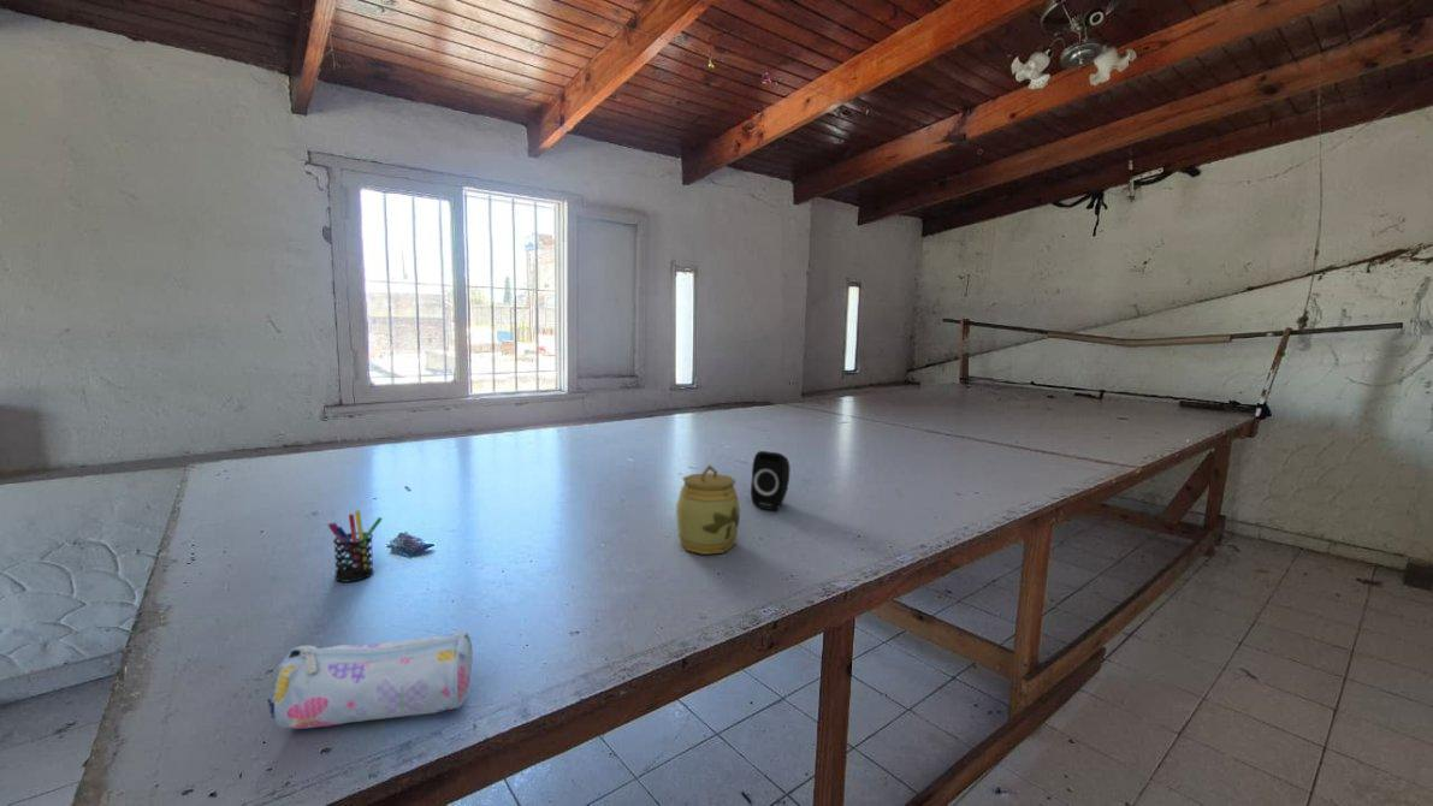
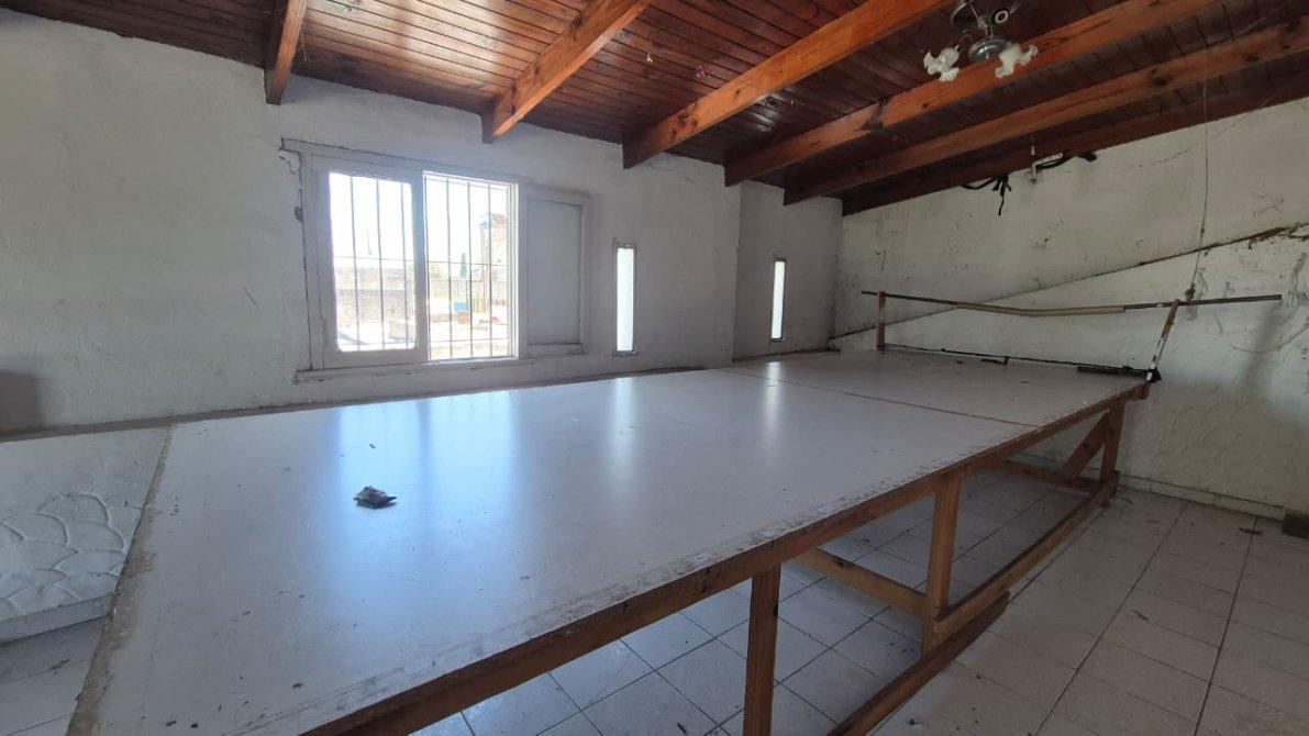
- jar (707, 504)
- pen holder (357, 543)
- pencil case (380, 675)
- speaker (772, 478)
